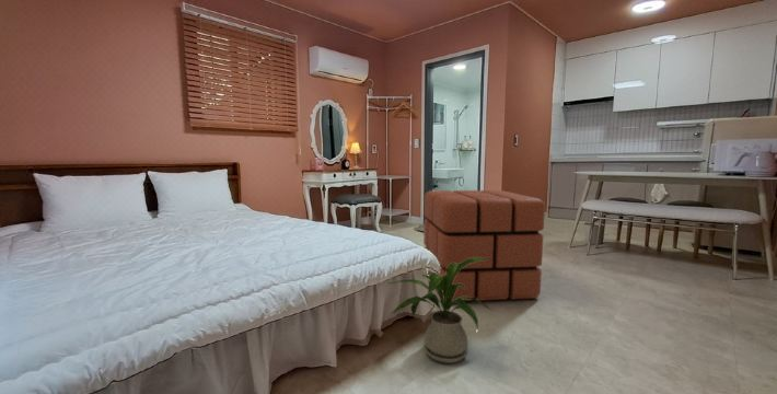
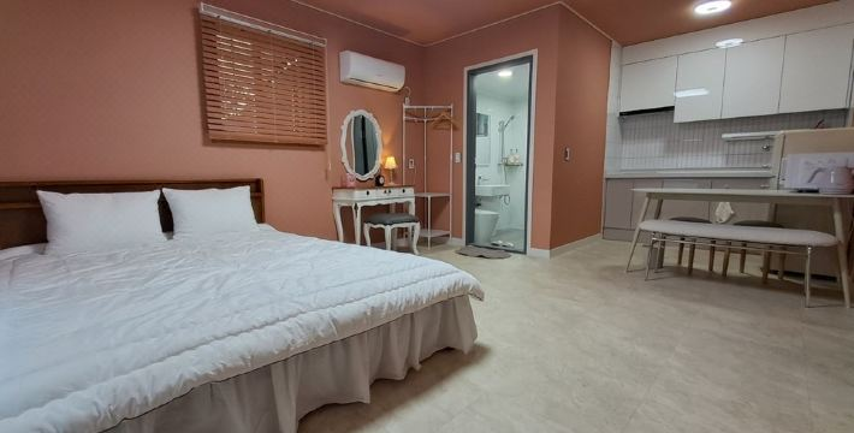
- pouf (476, 239)
- house plant (438, 301)
